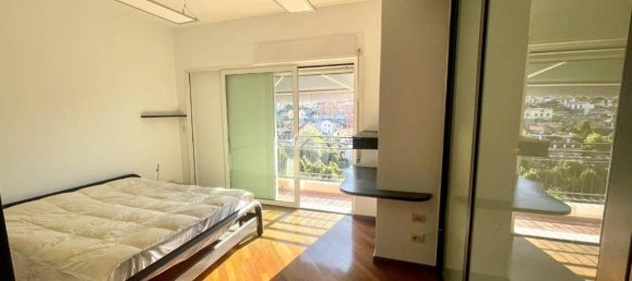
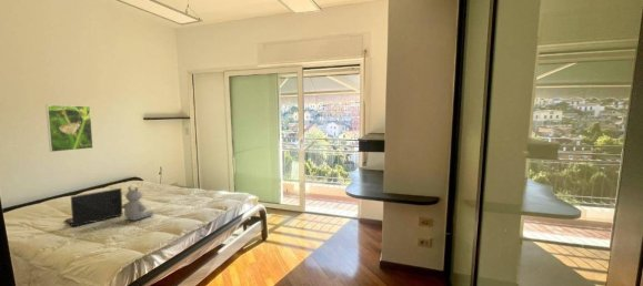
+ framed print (70, 127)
+ laptop (93, 204)
+ teddy bear (138, 202)
